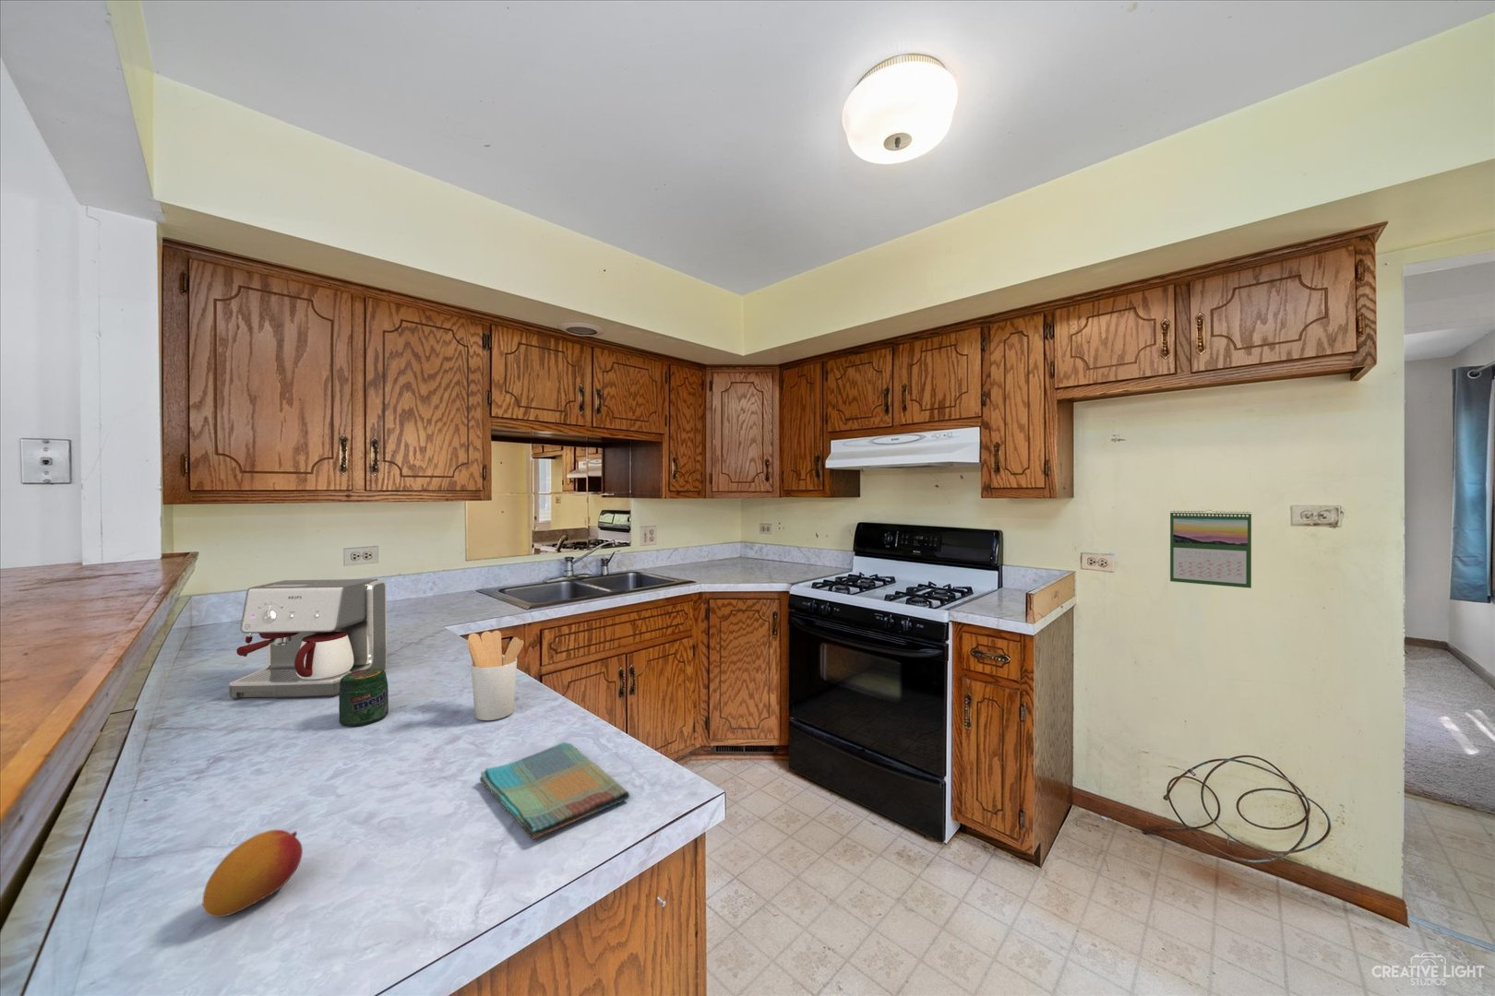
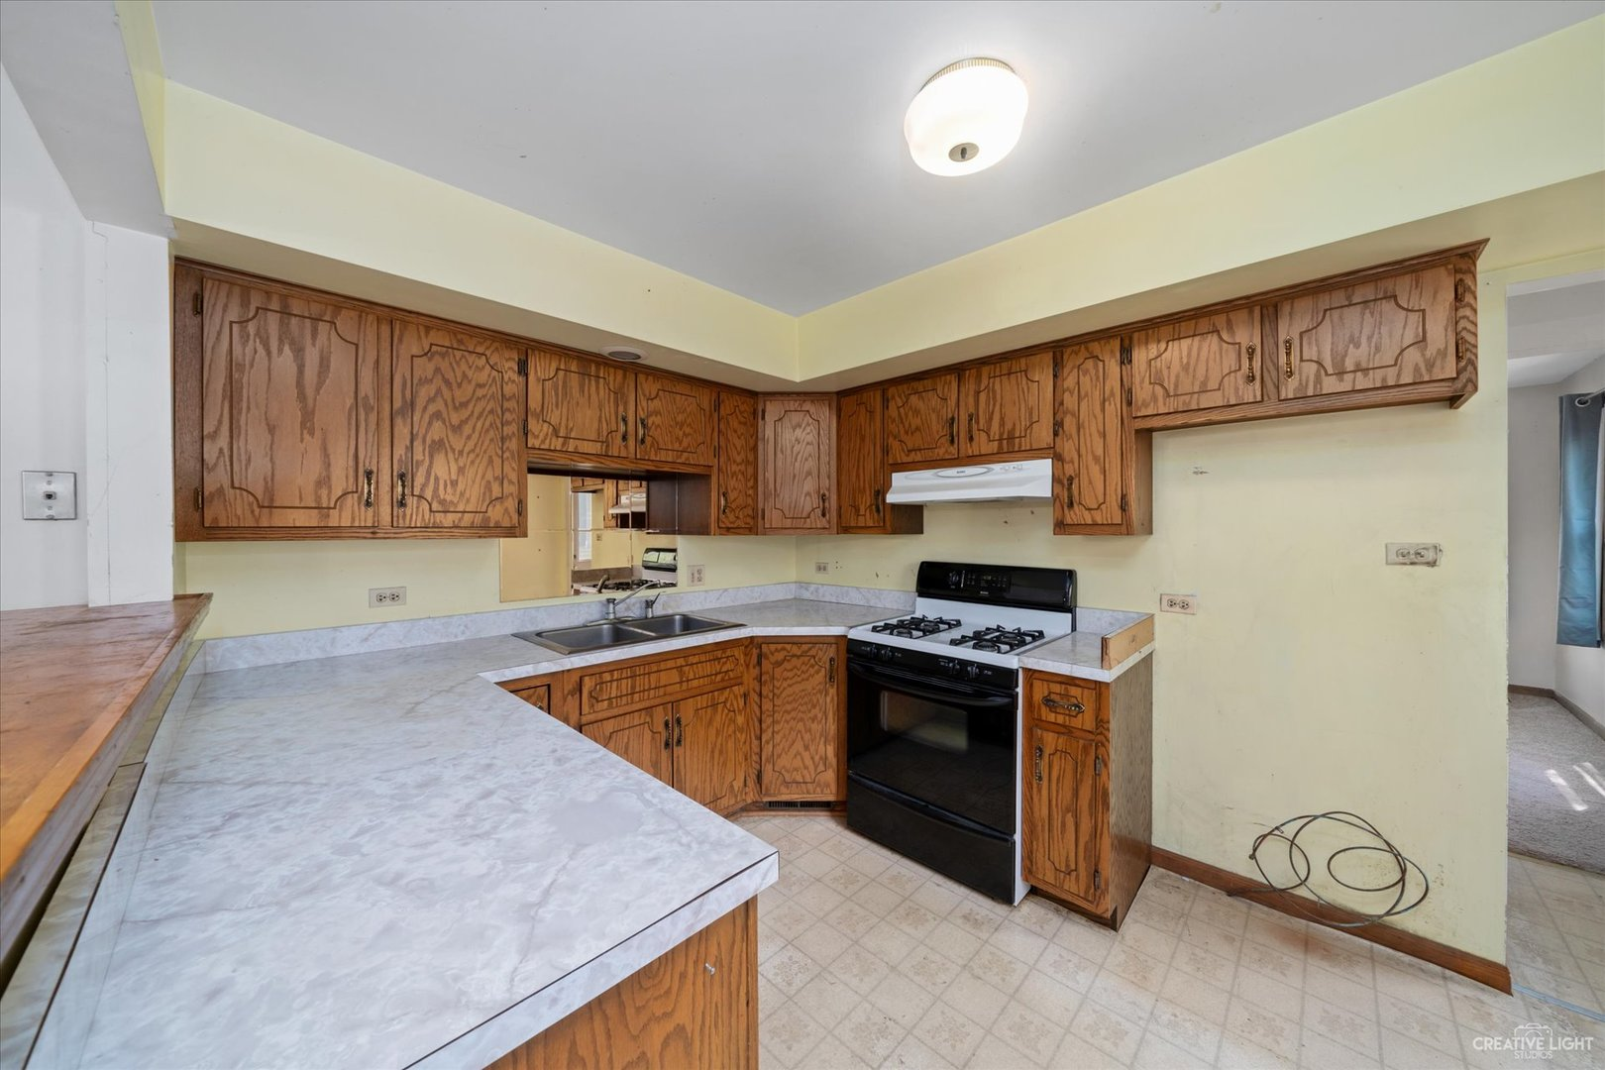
- utensil holder (491, 671)
- fruit (255, 869)
- coffee maker (313, 633)
- calendar (1209, 547)
- jar (364, 696)
- dish towel (553, 783)
